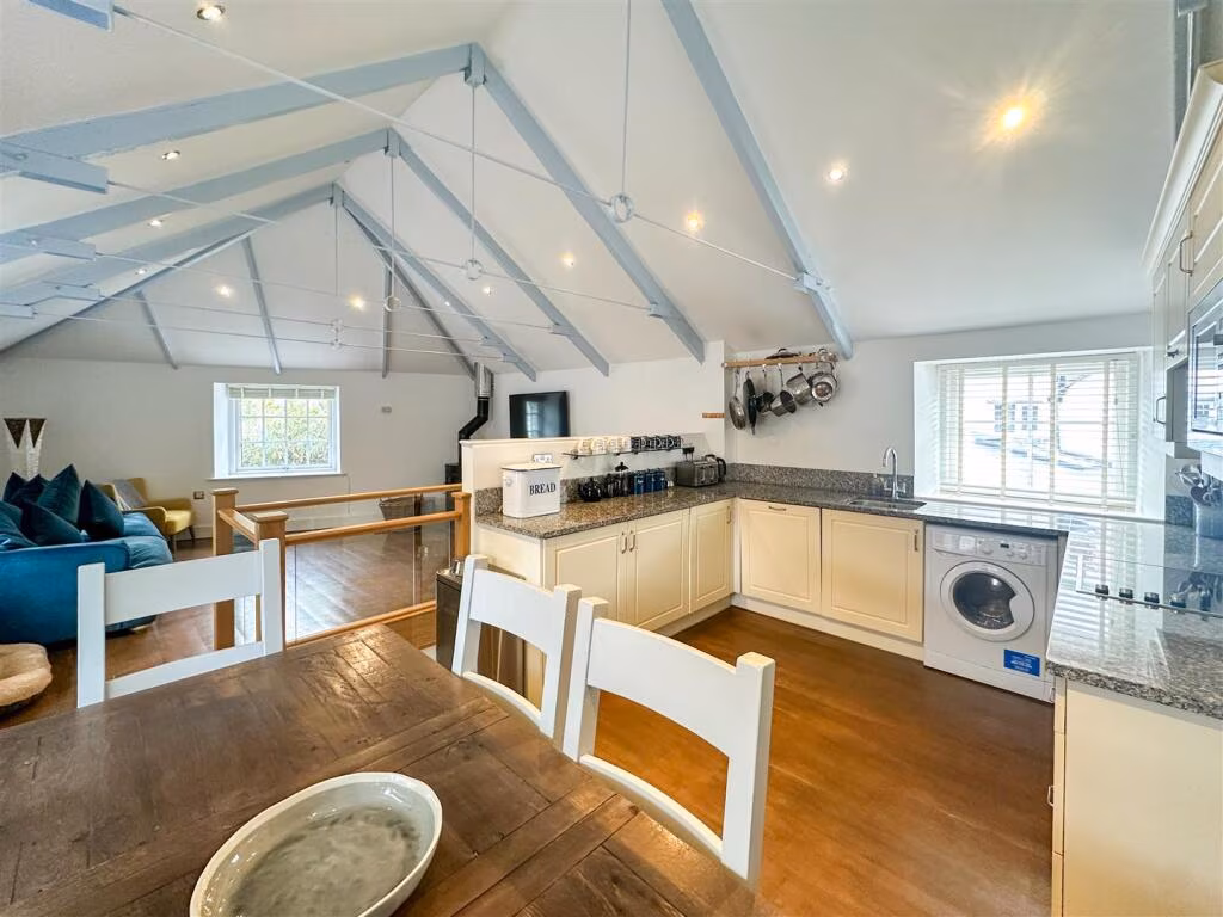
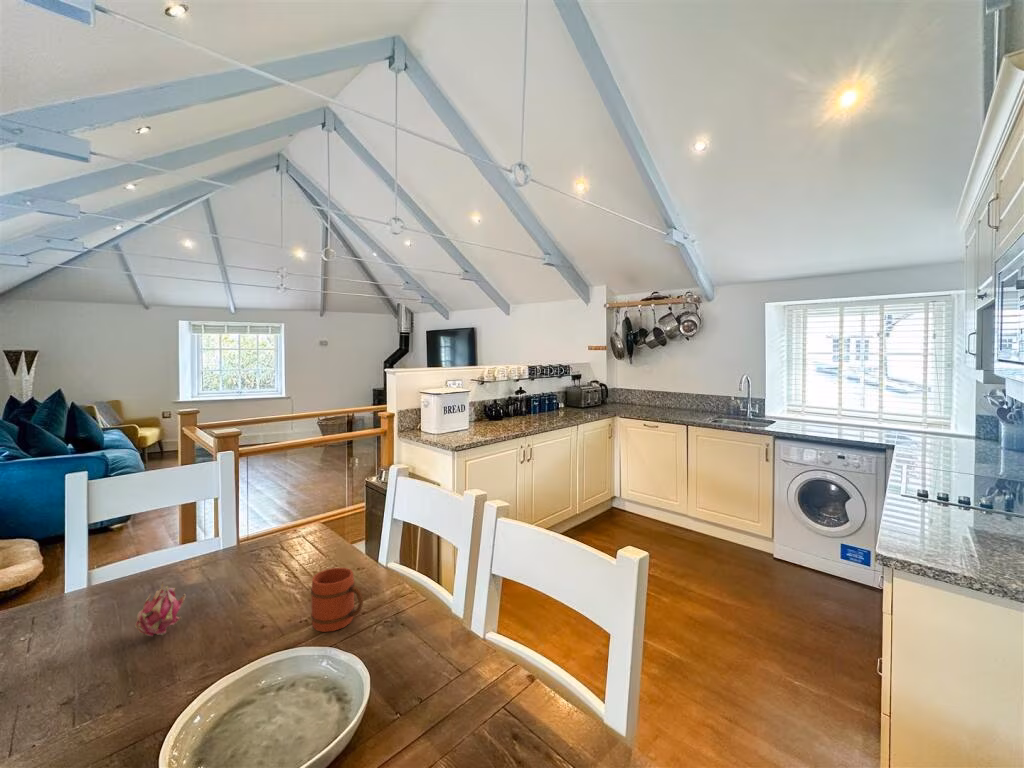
+ fruit (159, 607)
+ mug (338, 598)
